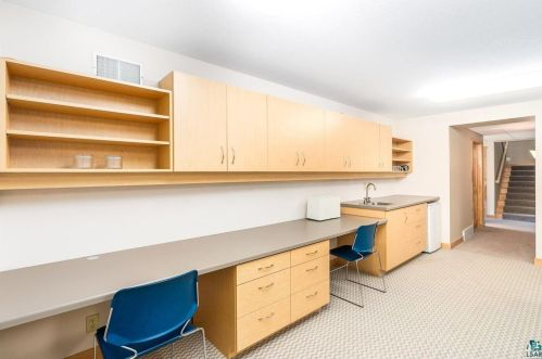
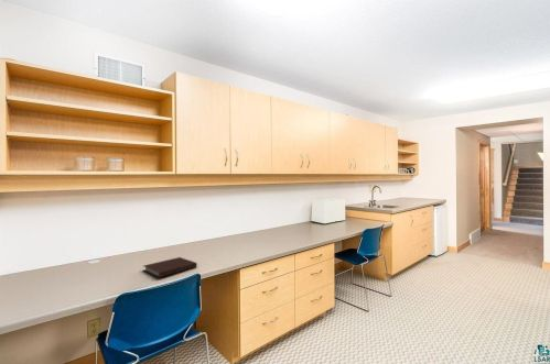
+ notebook (170, 266)
